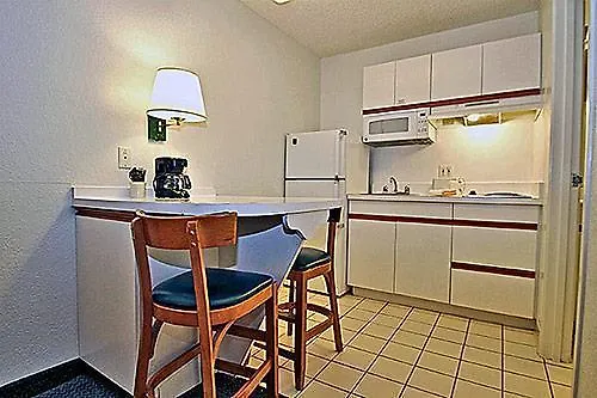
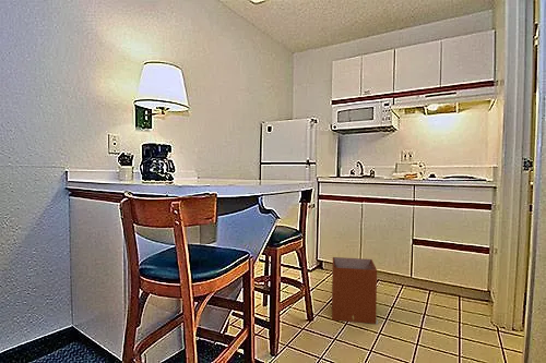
+ waste basket (353, 288)
